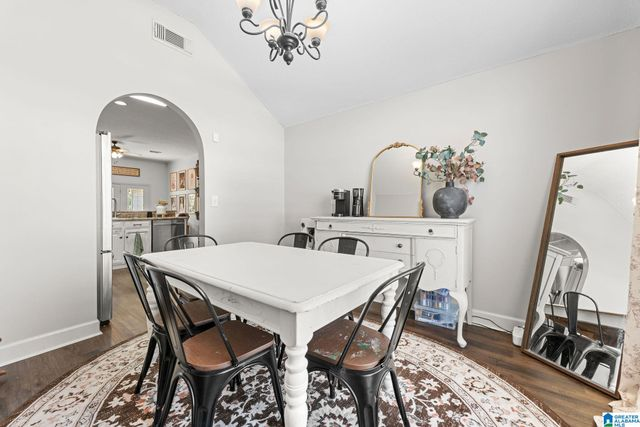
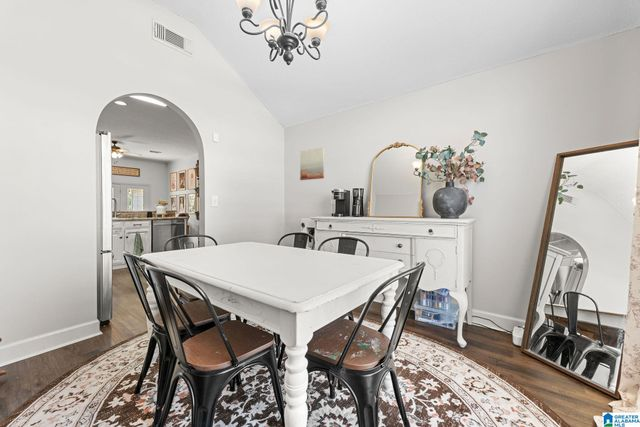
+ wall art (311, 164)
